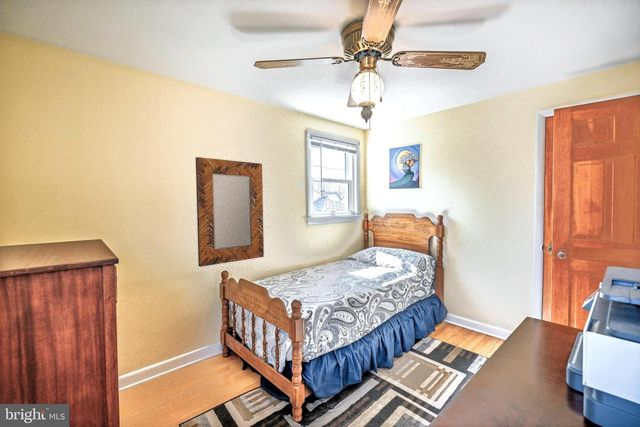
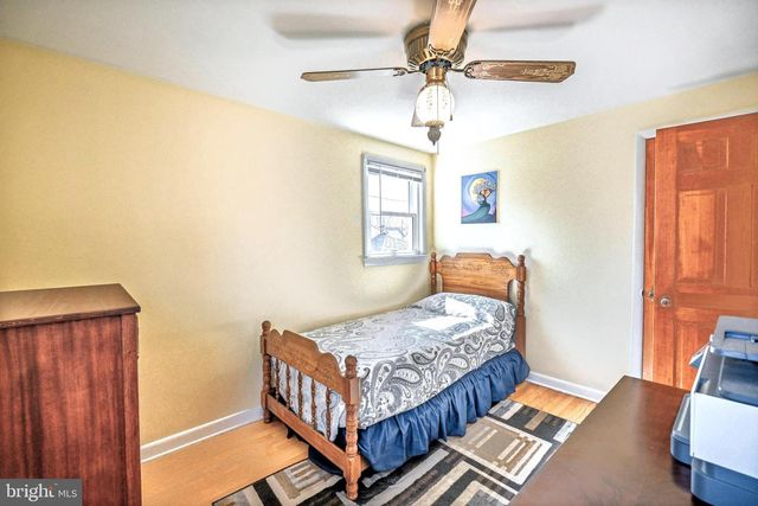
- home mirror (232, 211)
